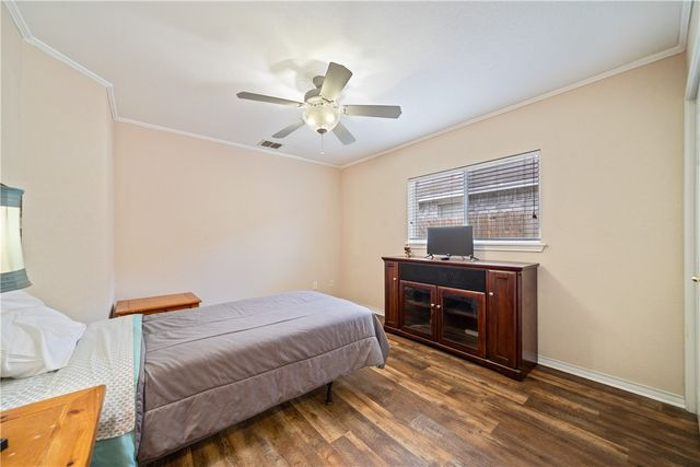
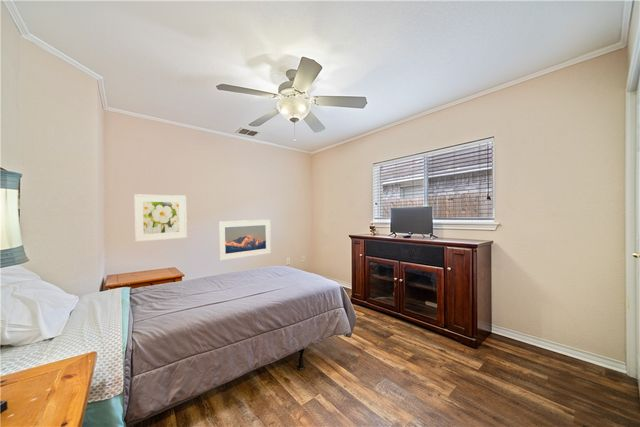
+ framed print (246, 238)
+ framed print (161, 217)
